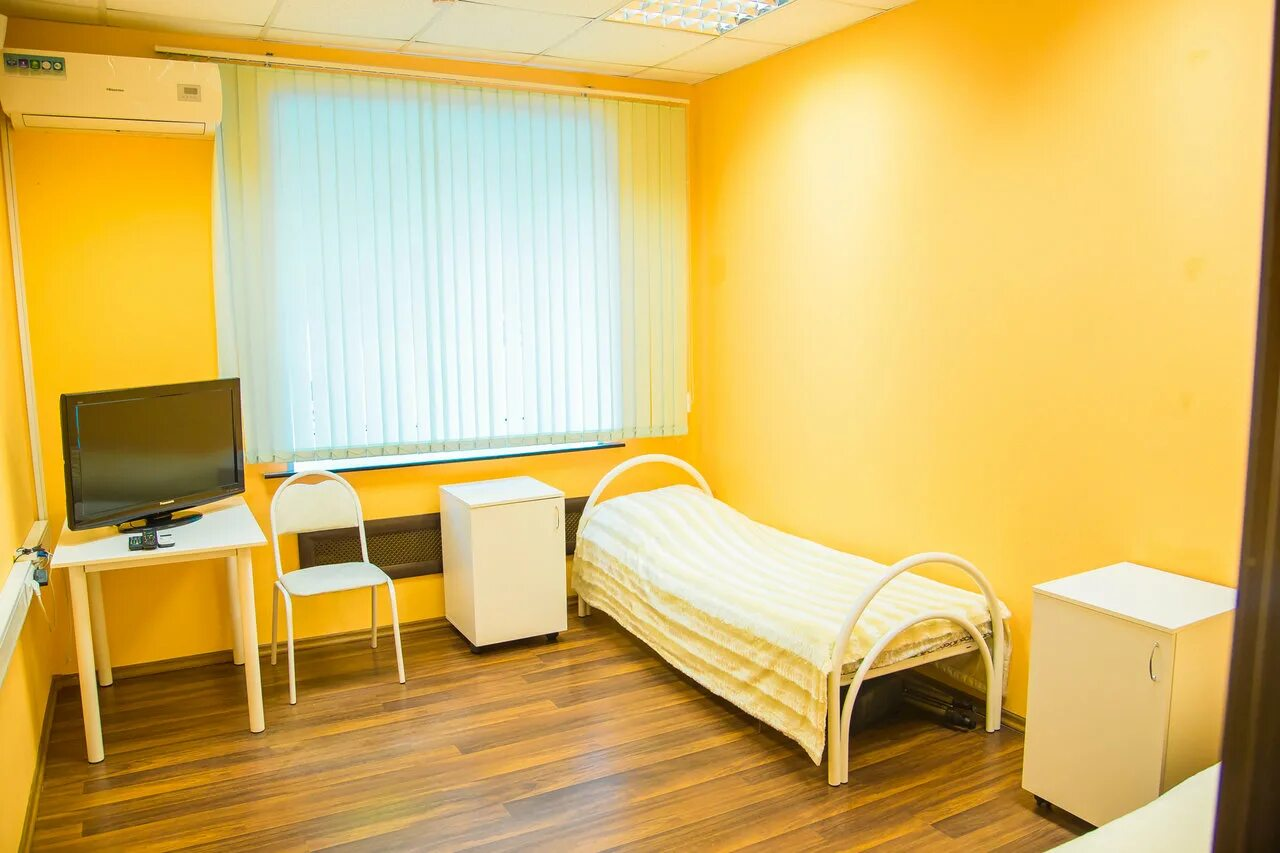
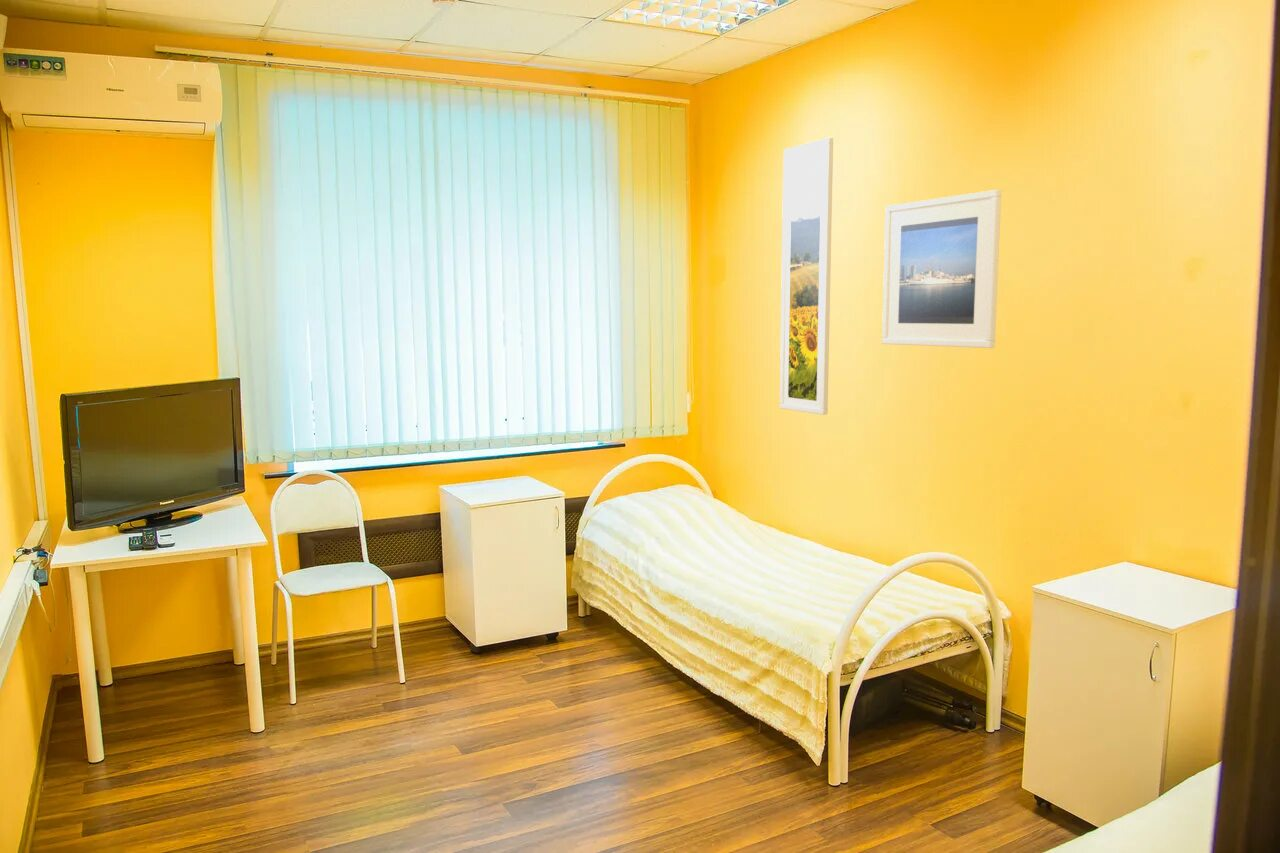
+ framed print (805, 280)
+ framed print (936, 272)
